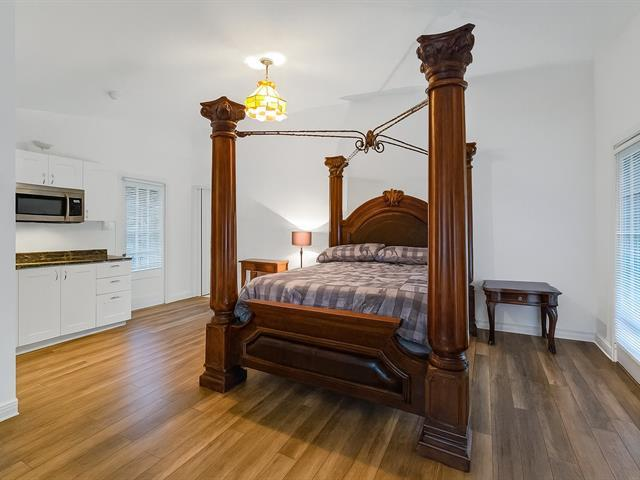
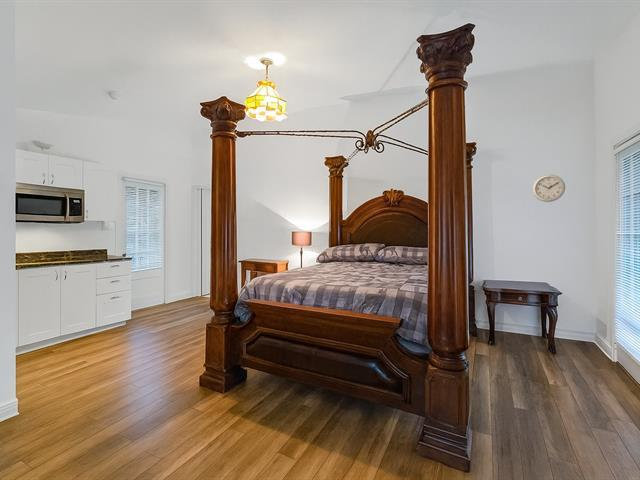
+ wall clock (548, 188)
